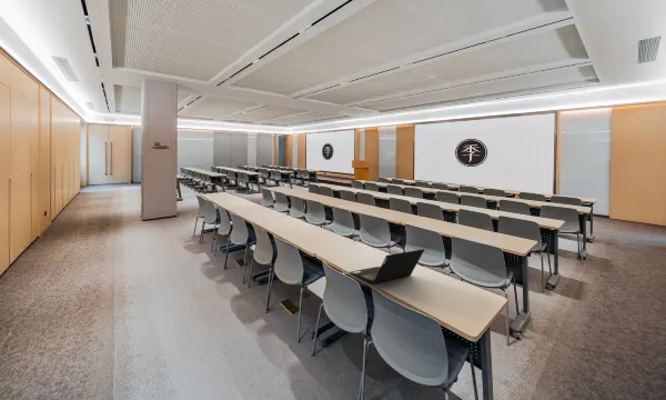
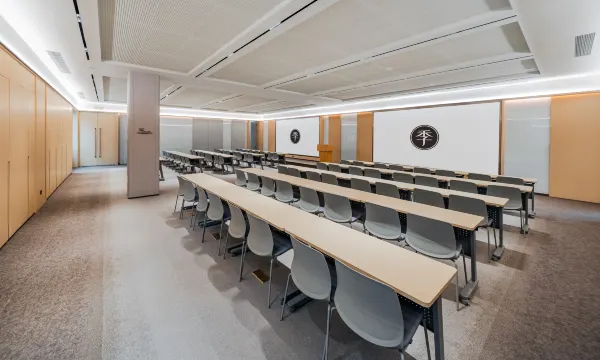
- laptop computer (385, 261)
